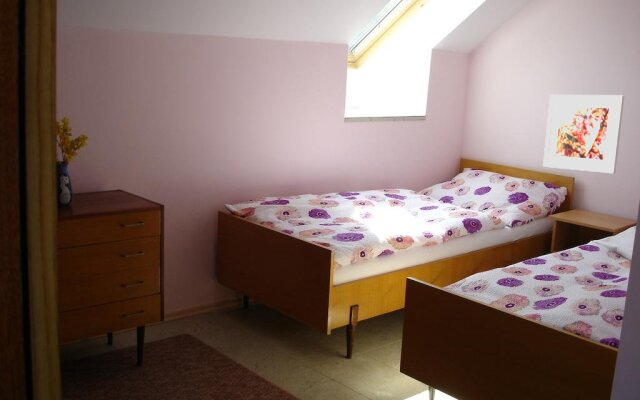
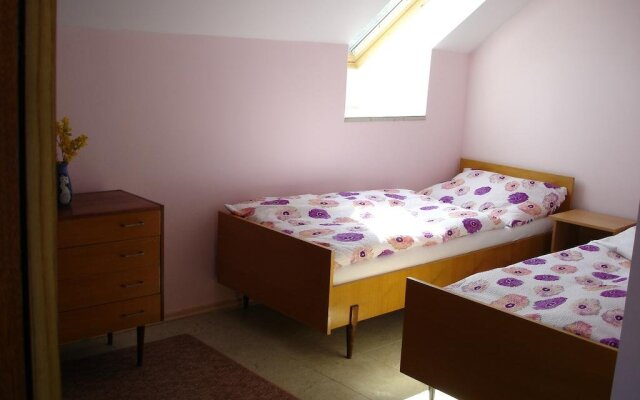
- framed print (581, 132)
